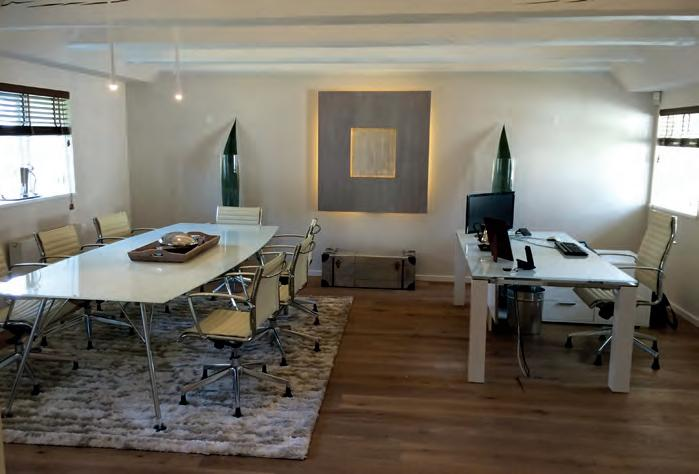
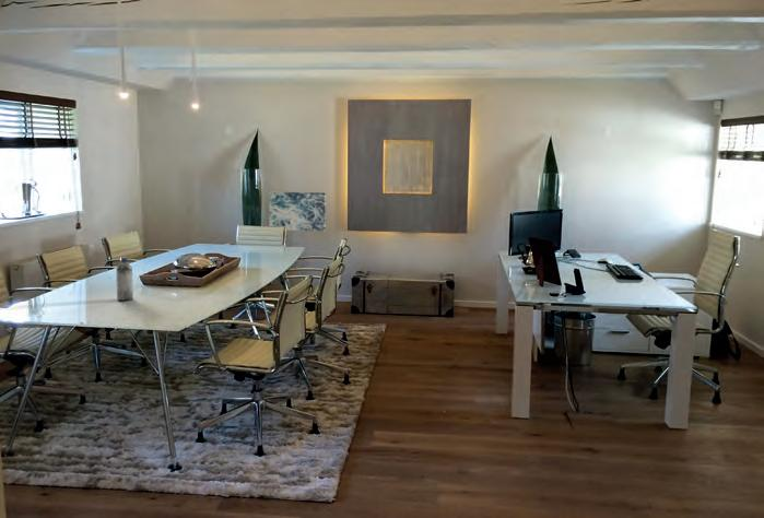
+ wall art (296, 211)
+ water bottle (124, 278)
